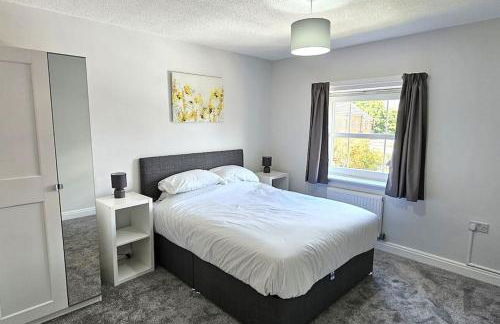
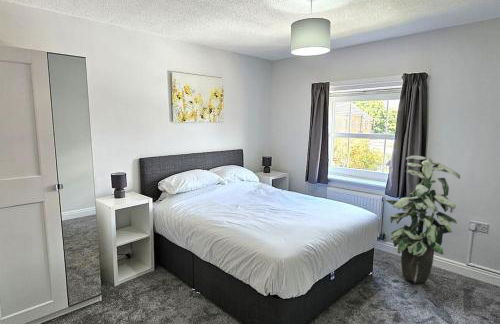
+ indoor plant (419, 217)
